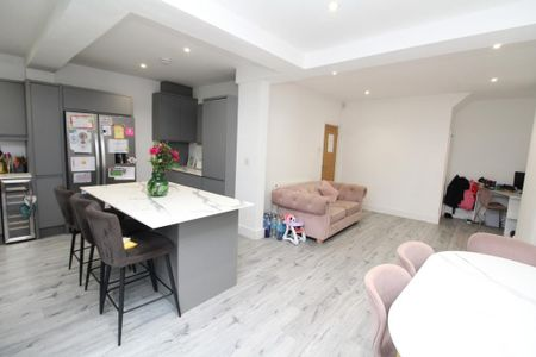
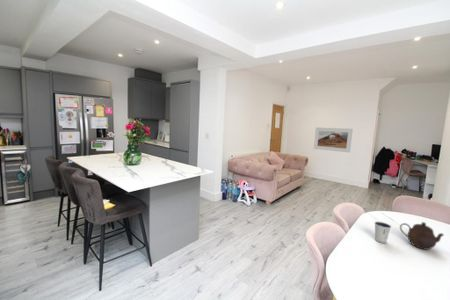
+ teapot (420, 233)
+ dixie cup (381, 232)
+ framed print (332, 139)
